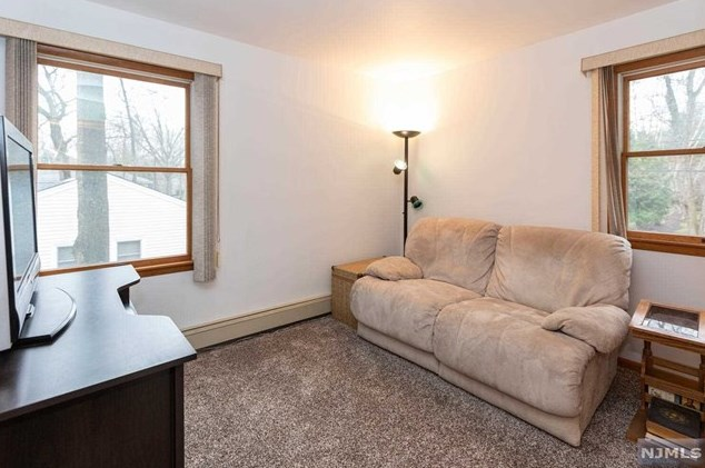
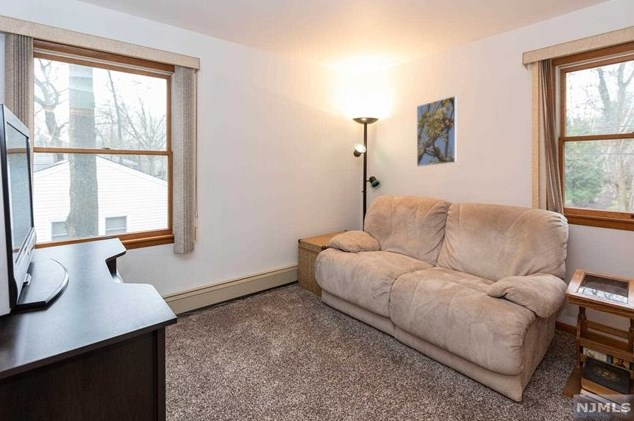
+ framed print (435, 133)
